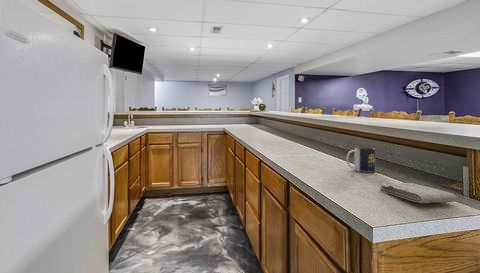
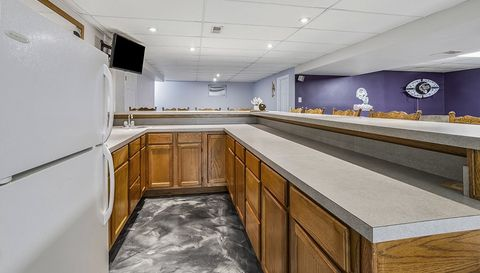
- mug (360, 159)
- washcloth (414, 191)
